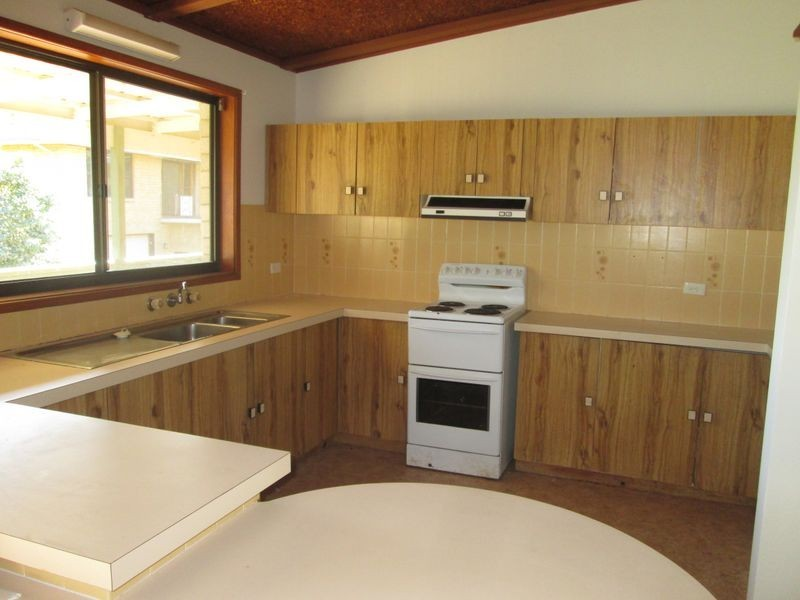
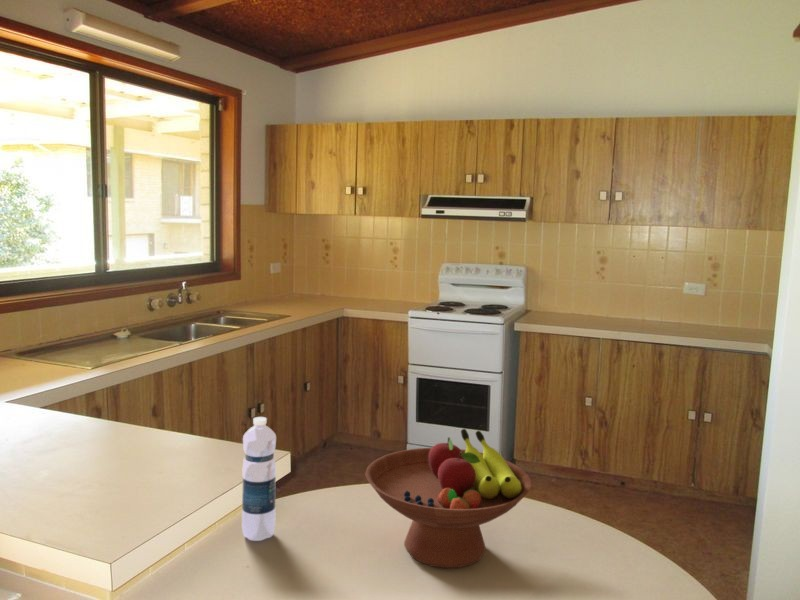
+ water bottle (259, 477)
+ fruit bowl (446, 498)
